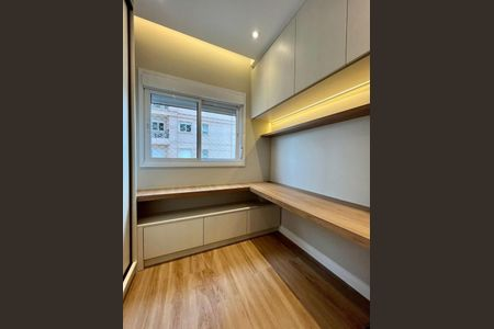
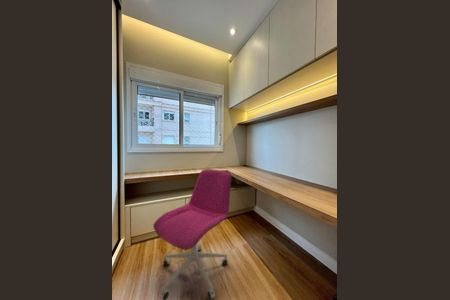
+ office chair (194, 222)
